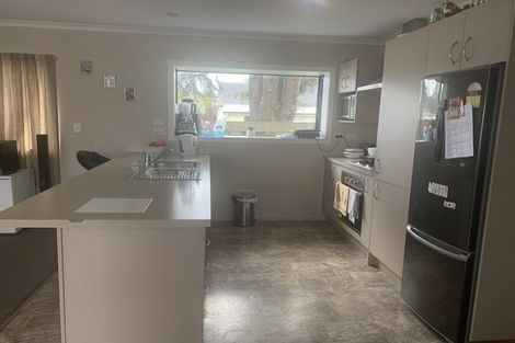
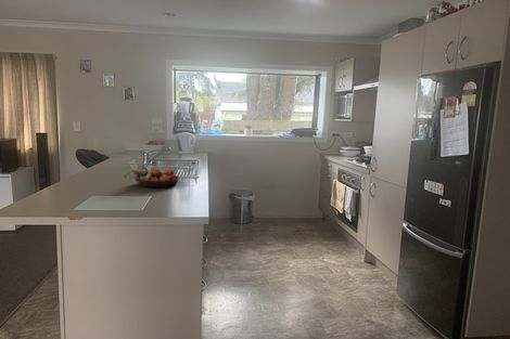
+ fruit bowl (156, 174)
